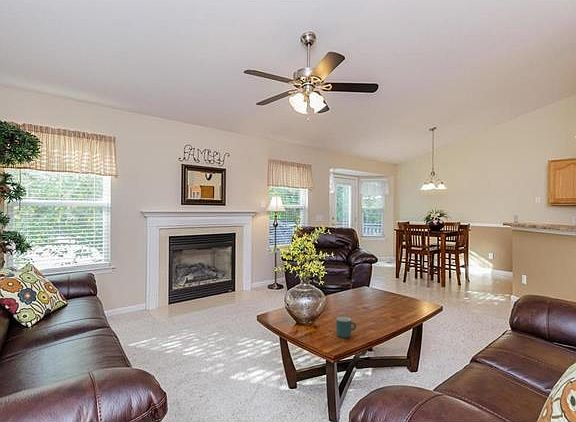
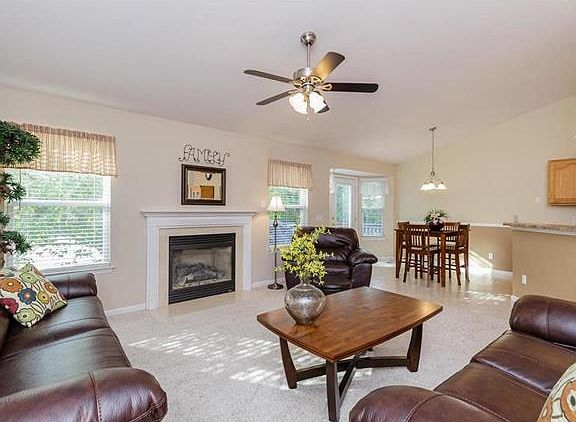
- mug (345, 326)
